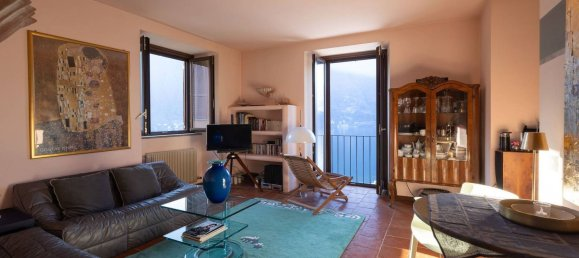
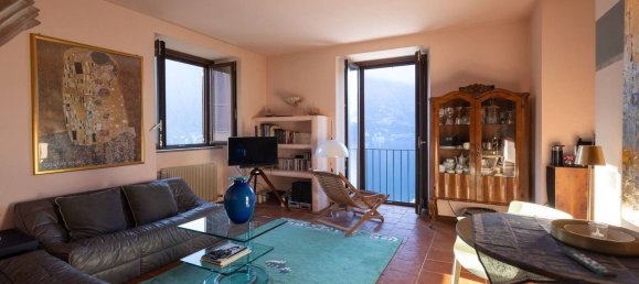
+ remote control (585, 261)
